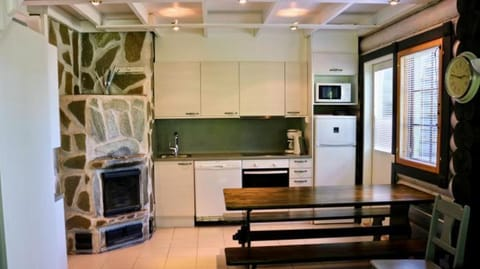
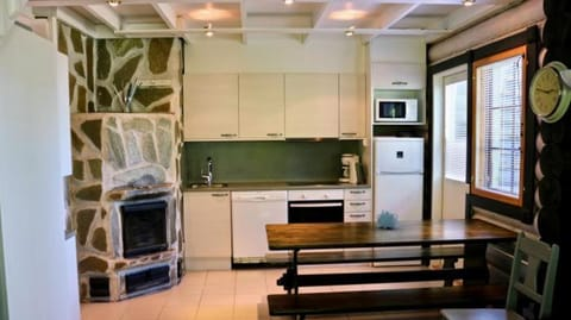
+ teapot (387, 219)
